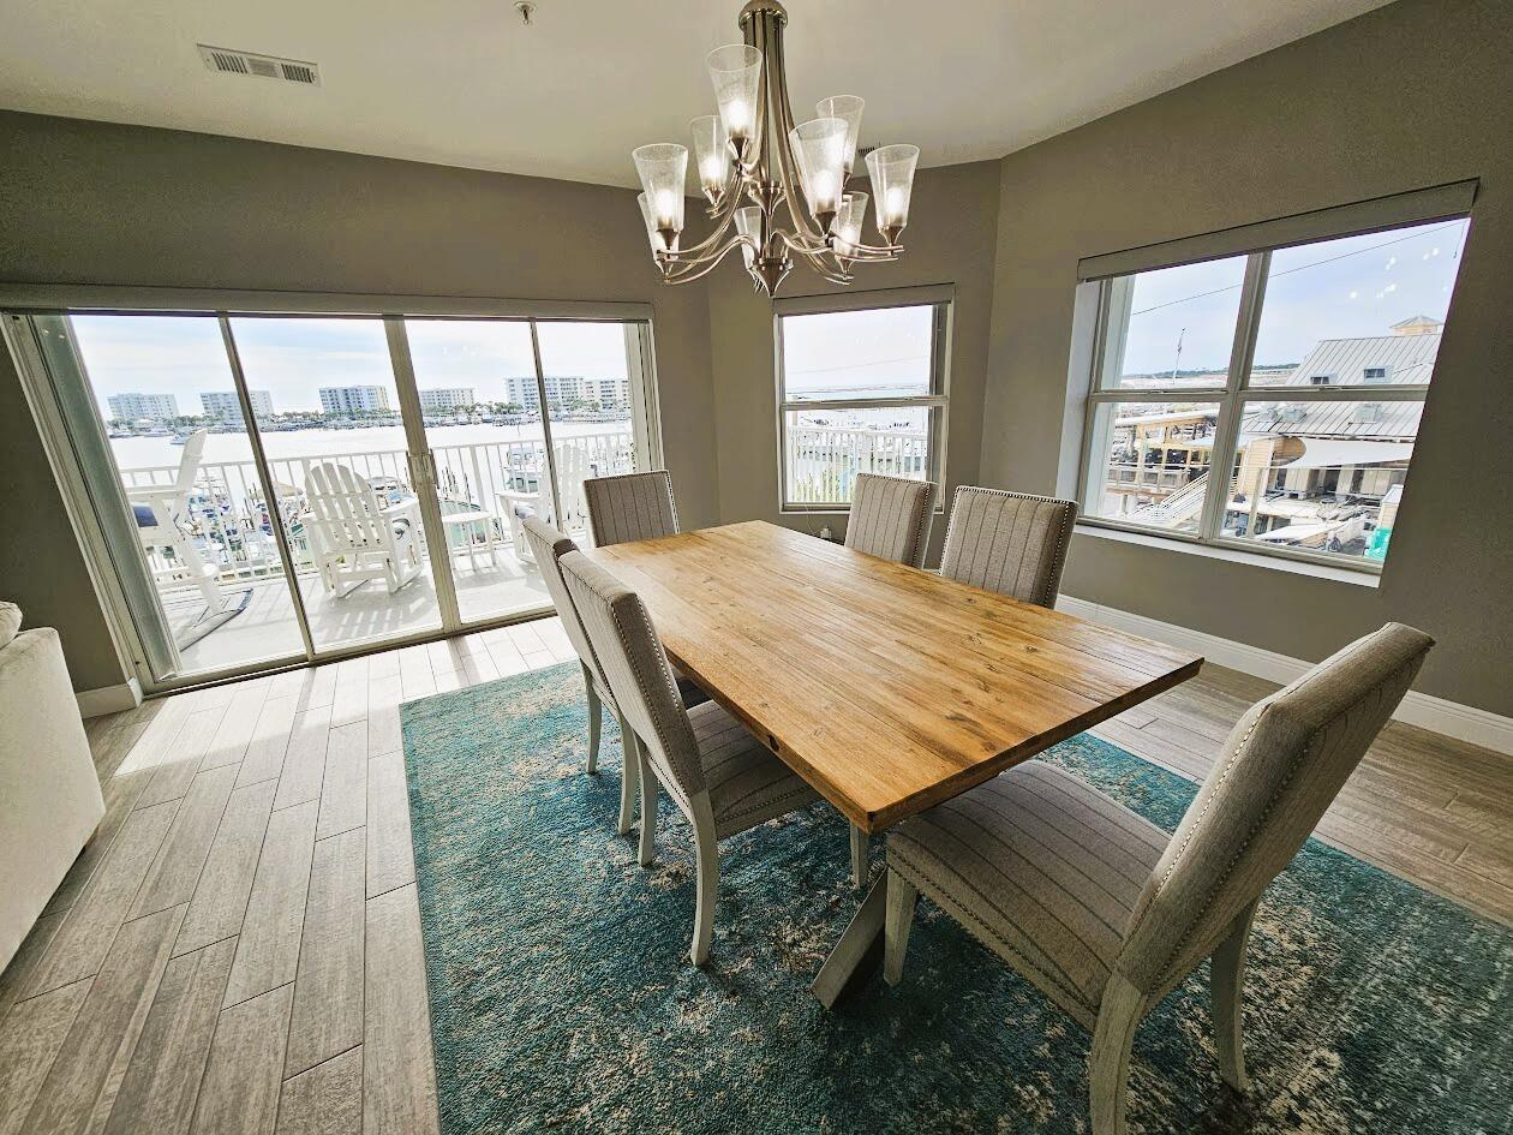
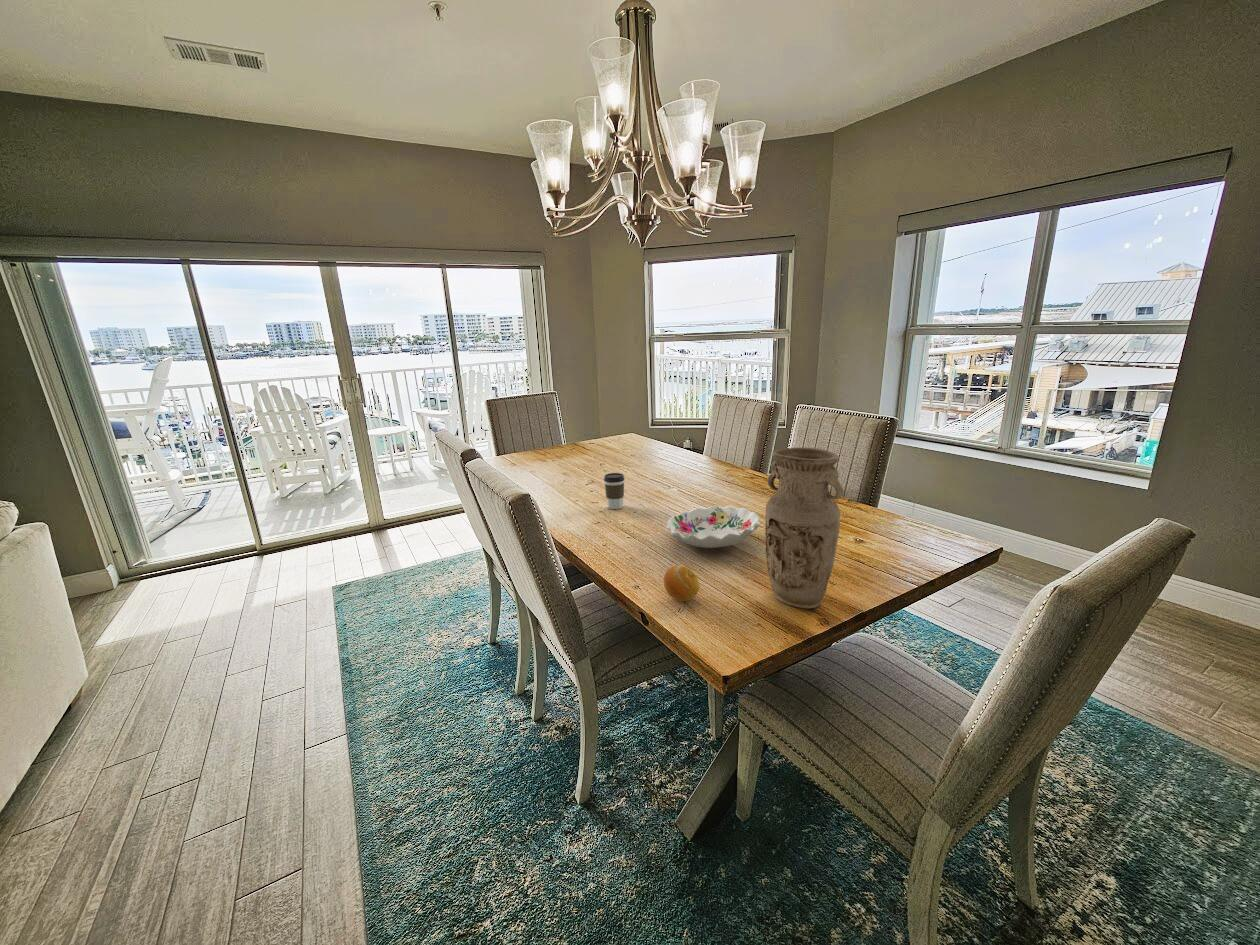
+ coffee cup (614, 491)
+ fruit (681, 583)
+ decorative bowl (712, 527)
+ vase (800, 528)
